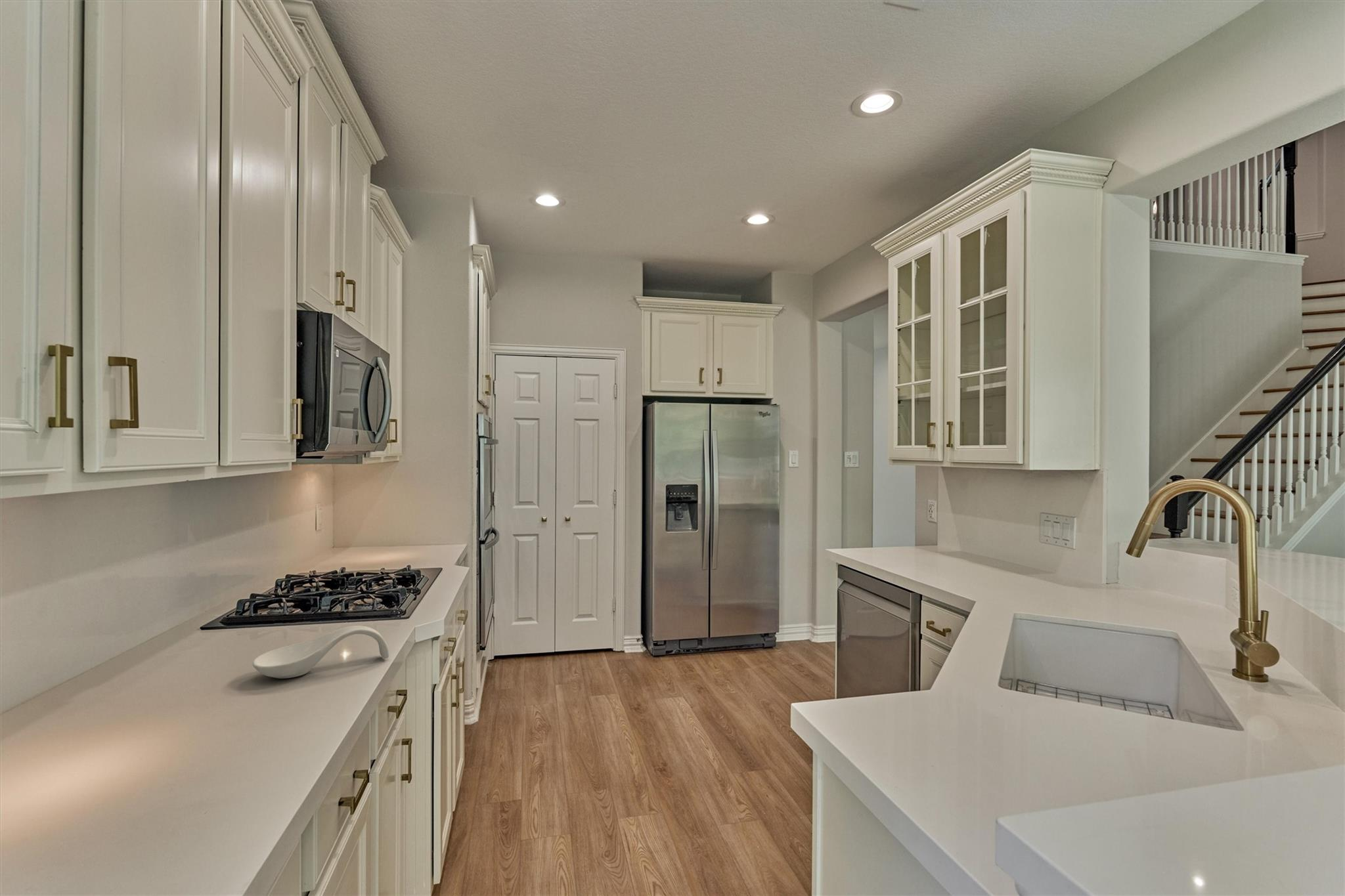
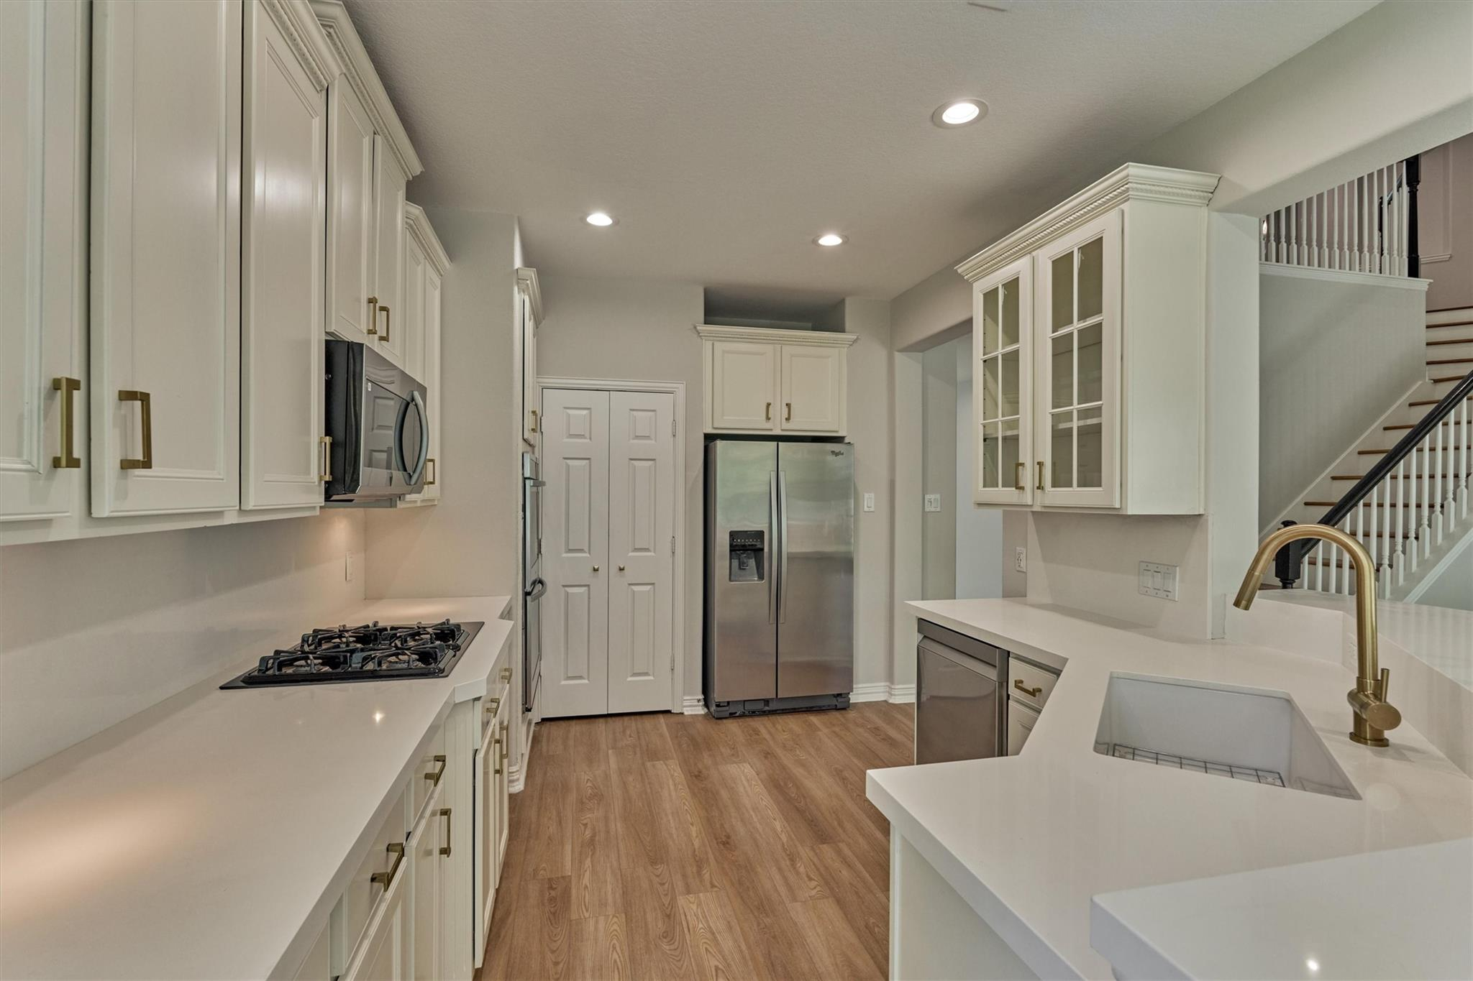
- spoon rest (323, 649)
